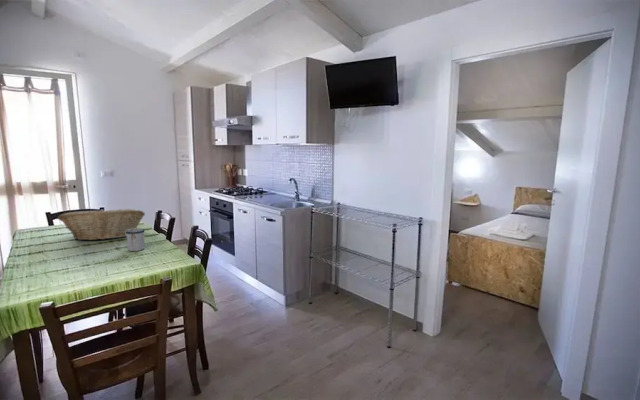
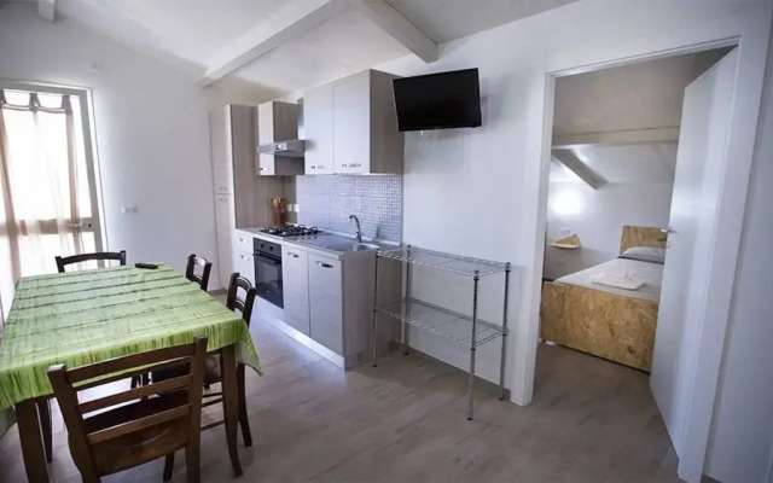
- fruit basket (104, 221)
- mug (136, 239)
